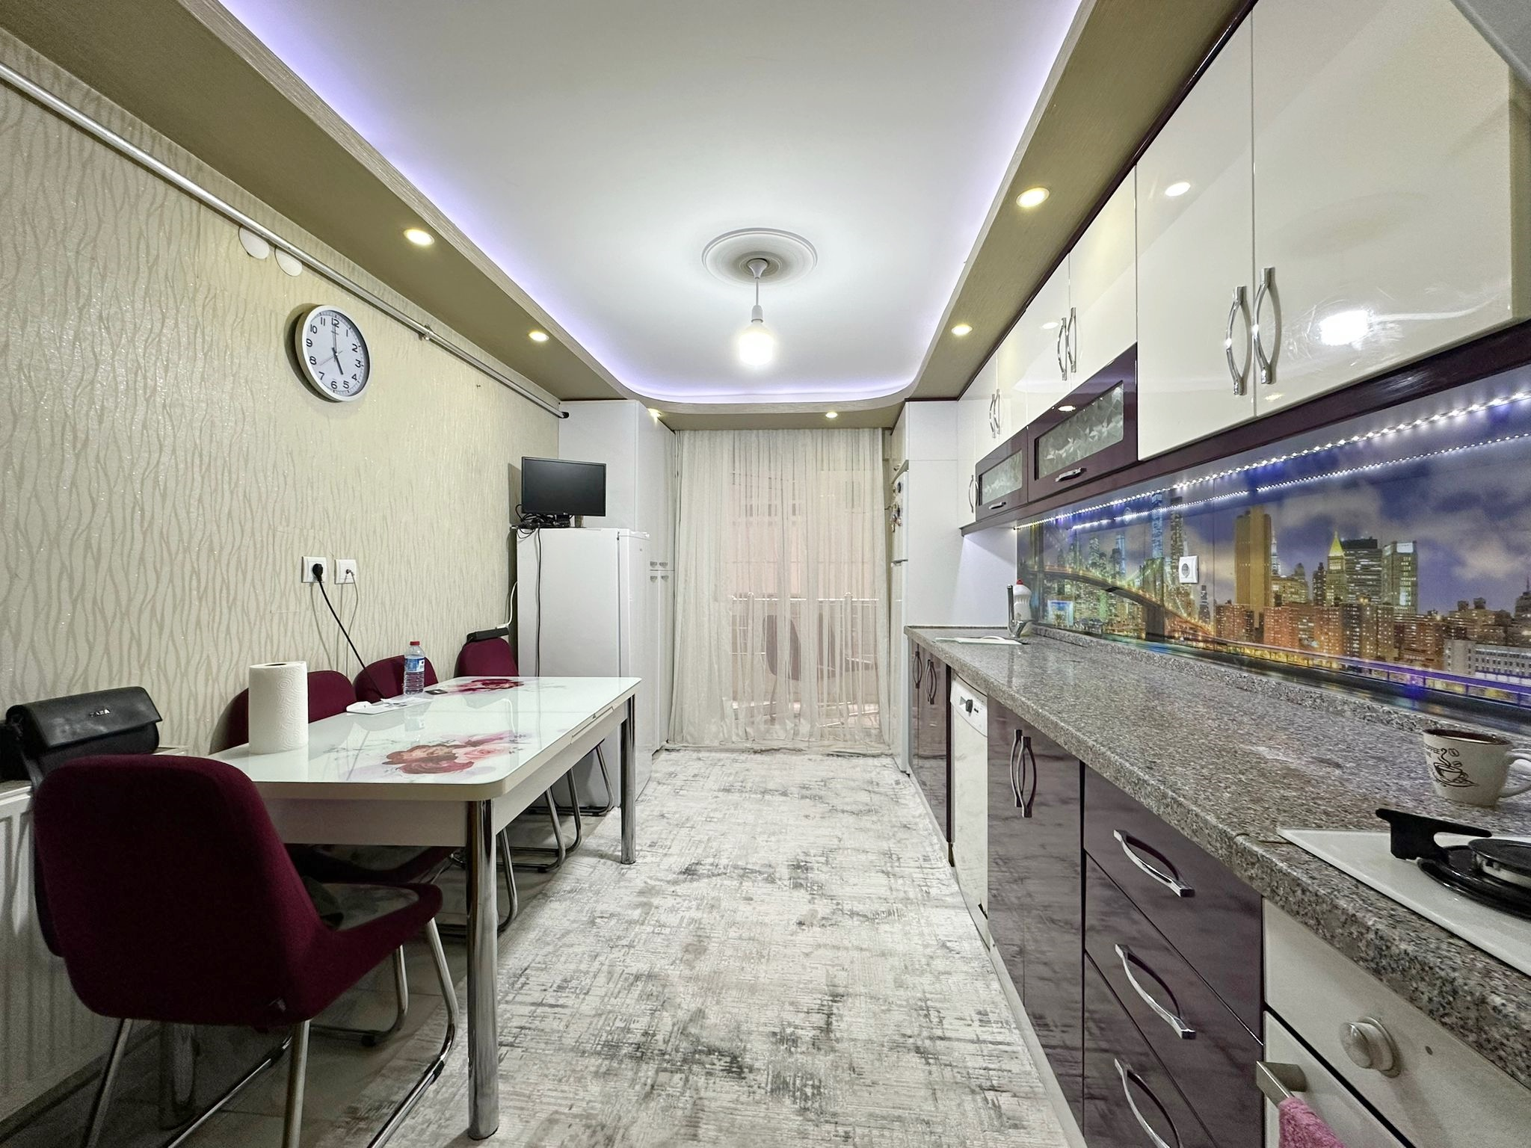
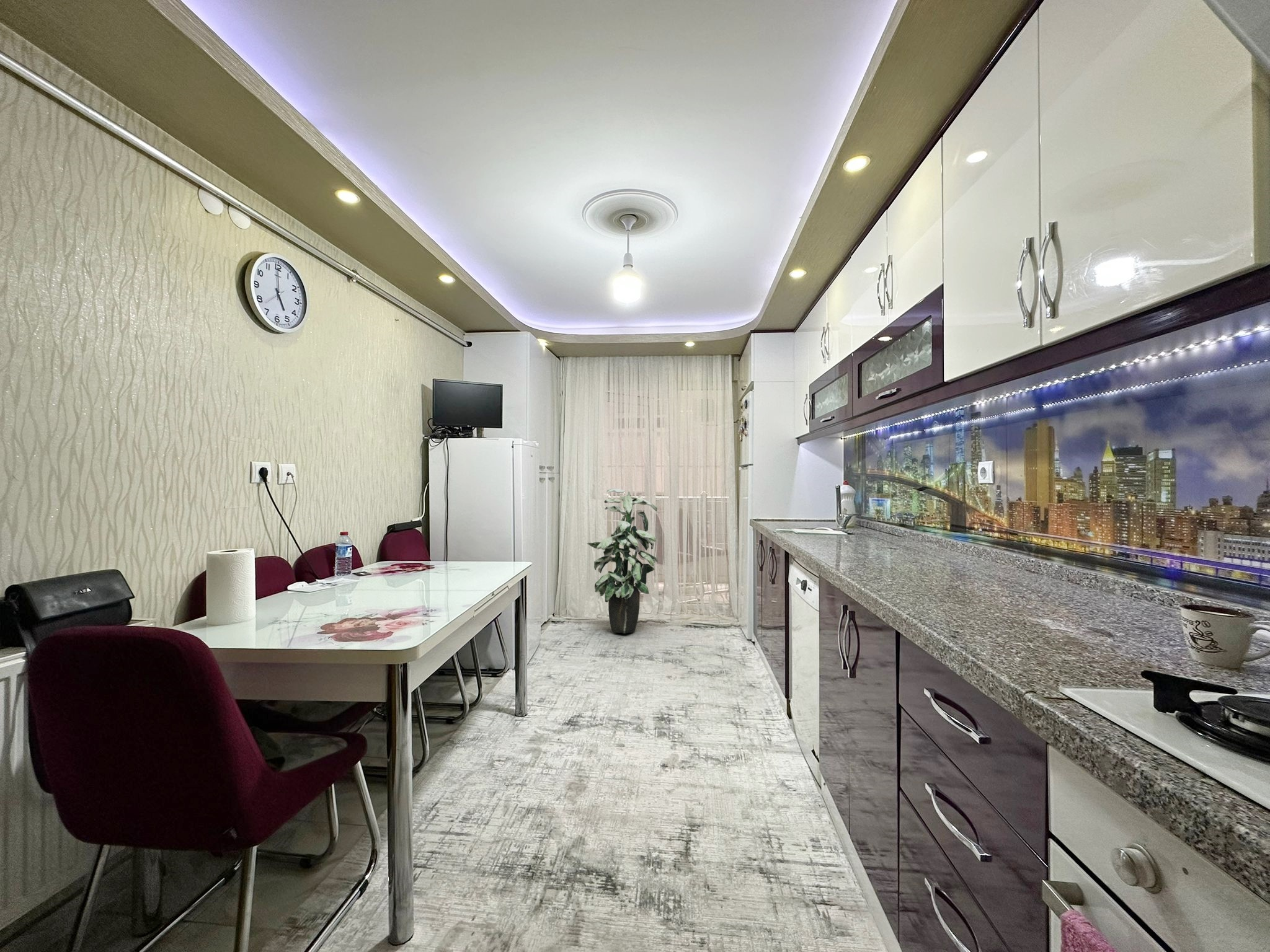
+ indoor plant (622, 560)
